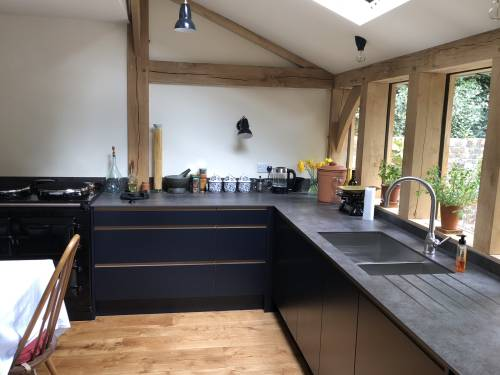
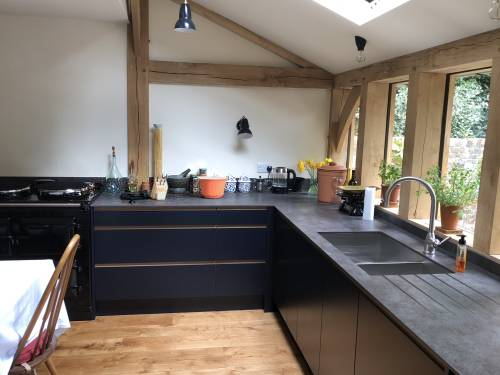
+ mixing bowl (212, 187)
+ knife block (159, 185)
